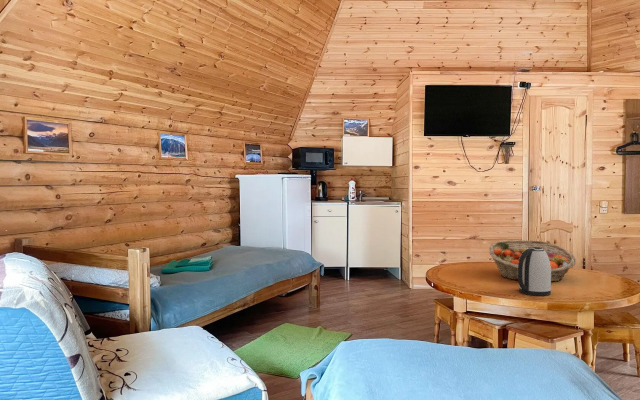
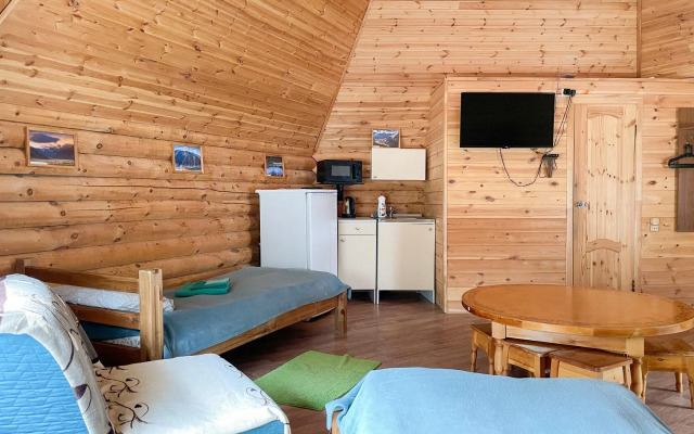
- kettle (531, 270)
- fruit basket (521, 254)
